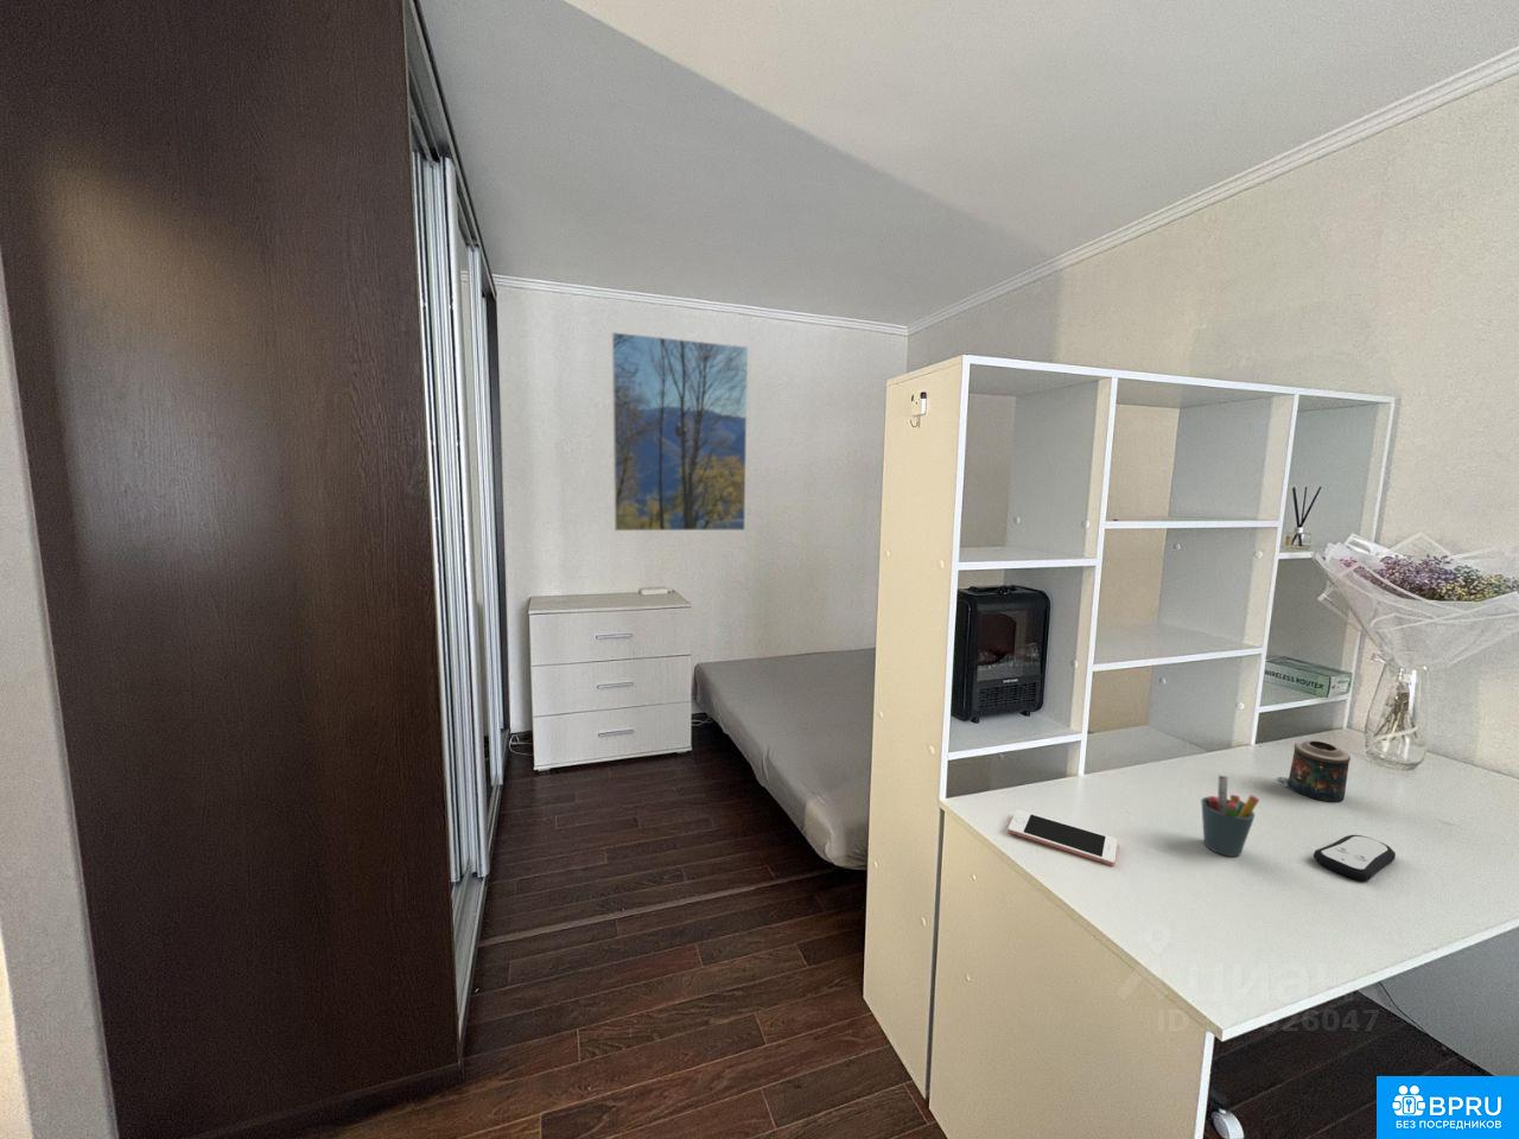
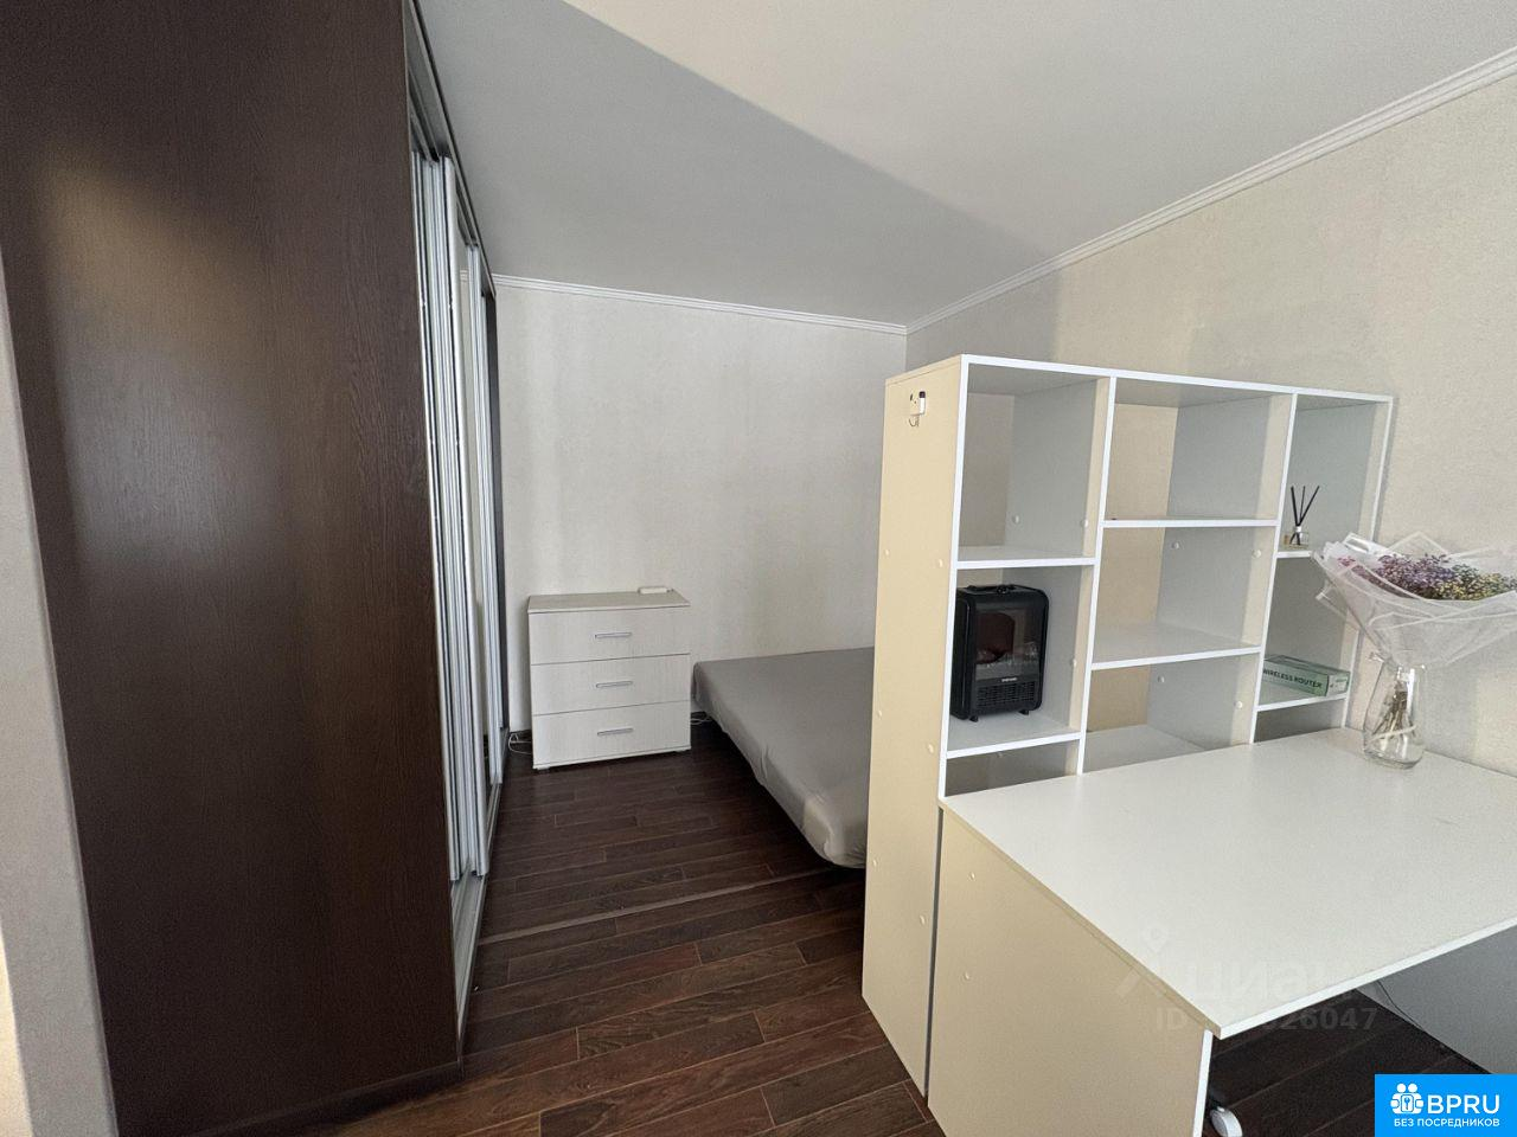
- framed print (682, 437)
- cell phone (1061, 835)
- pen holder (1227, 816)
- candle (1311, 766)
- remote control (1356, 854)
